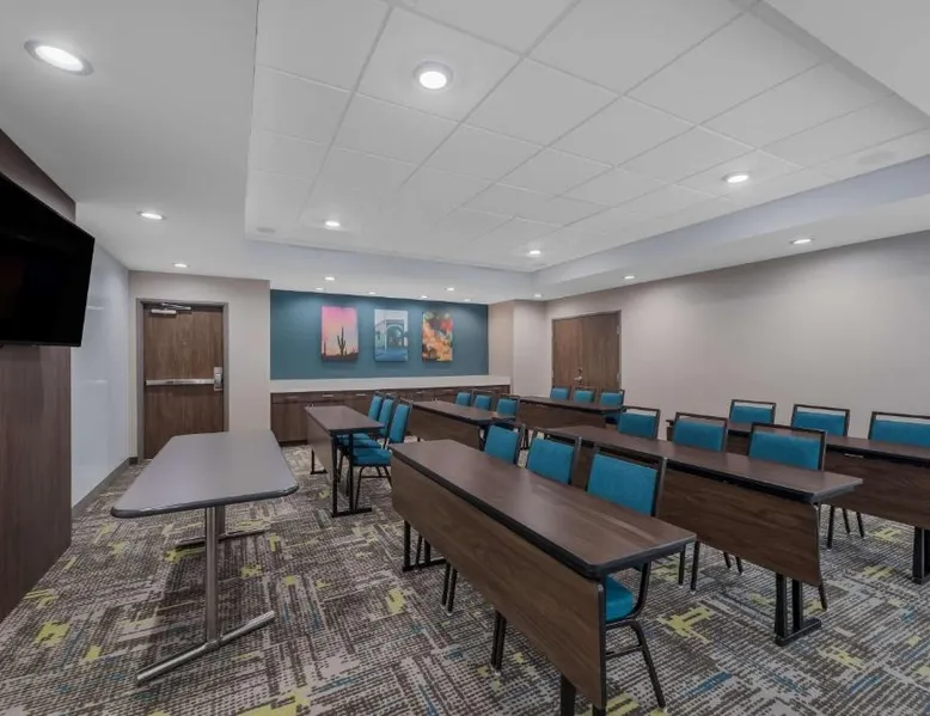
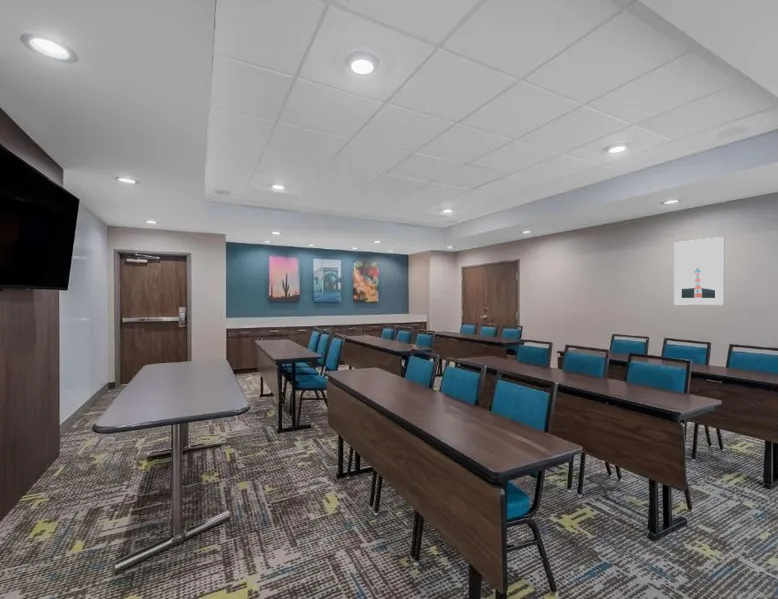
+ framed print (698, 272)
